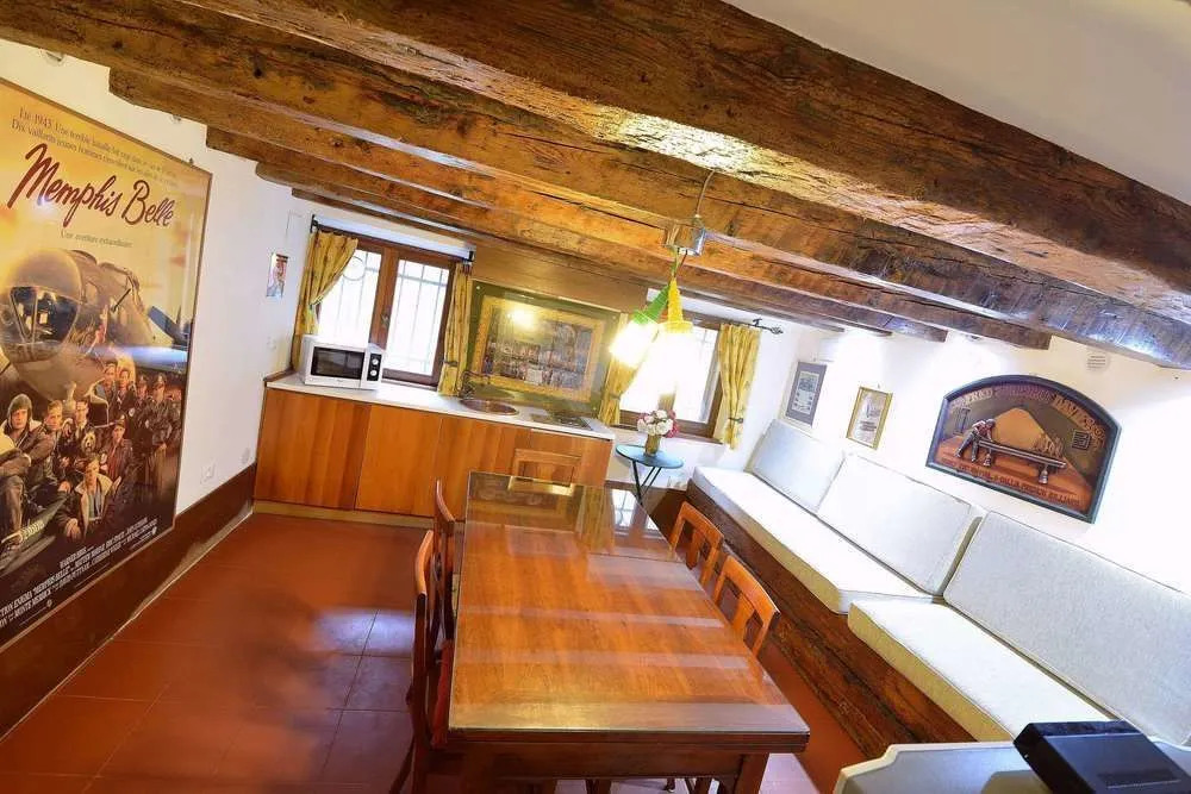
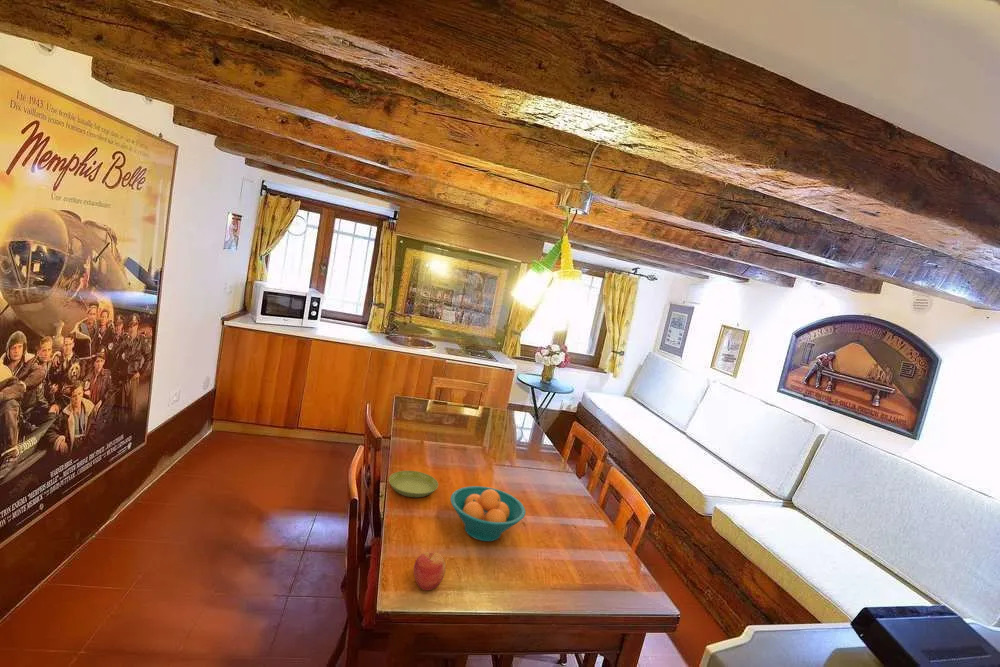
+ saucer (413, 484)
+ apple (430, 568)
+ fruit bowl (486, 511)
